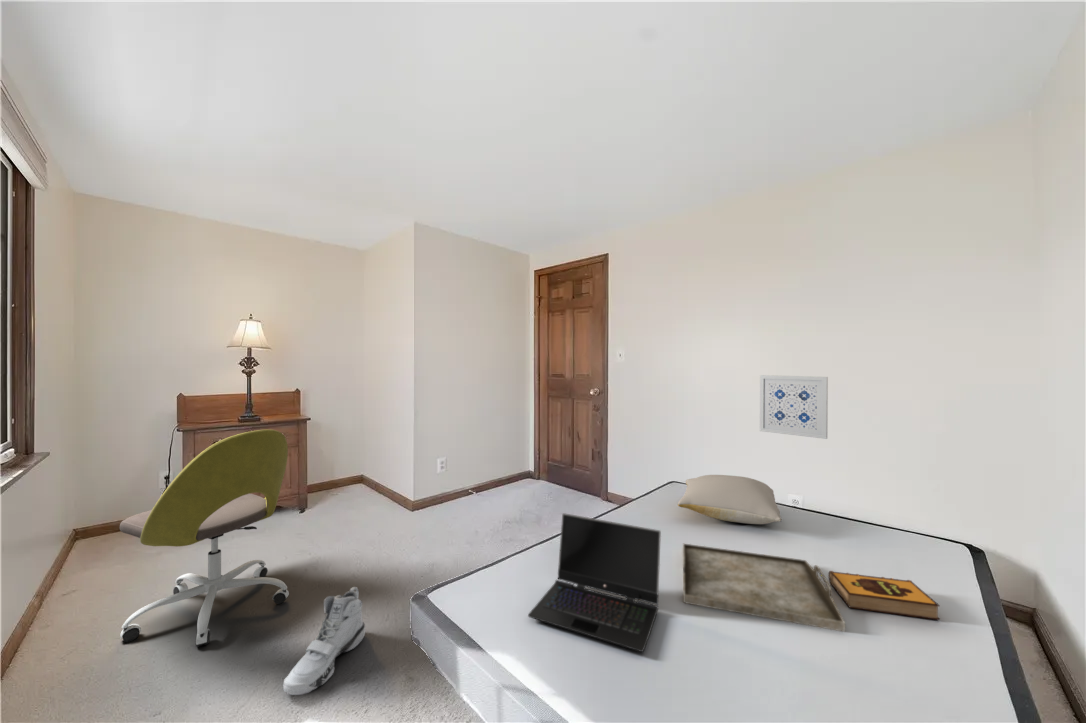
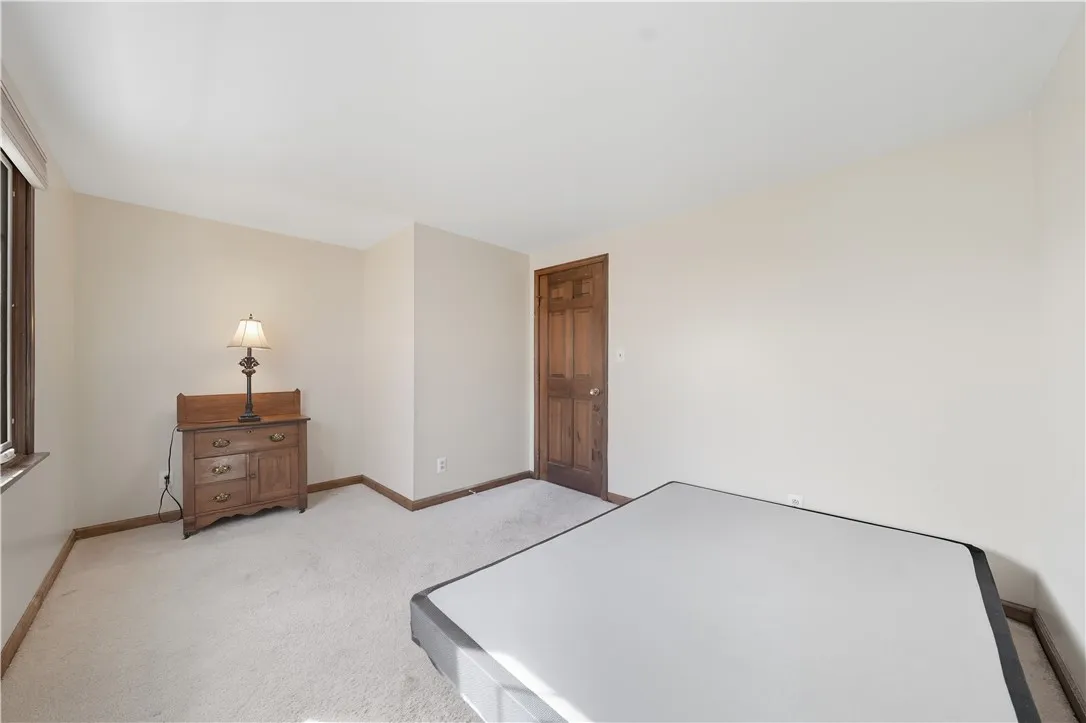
- wall art (792, 405)
- office chair (210, 516)
- serving tray (749, 573)
- pillow (727, 497)
- laptop computer (596, 573)
- hardback book (879, 592)
- sneaker (328, 634)
